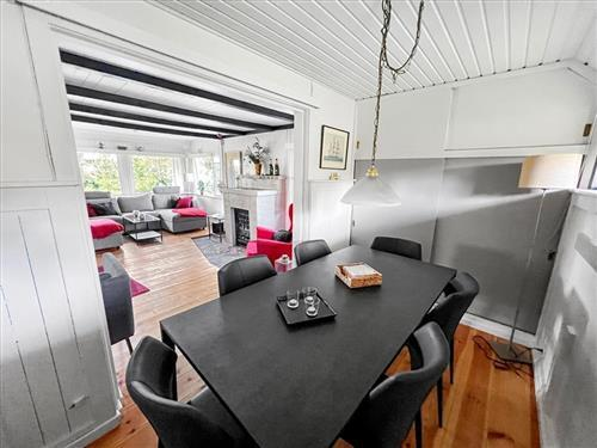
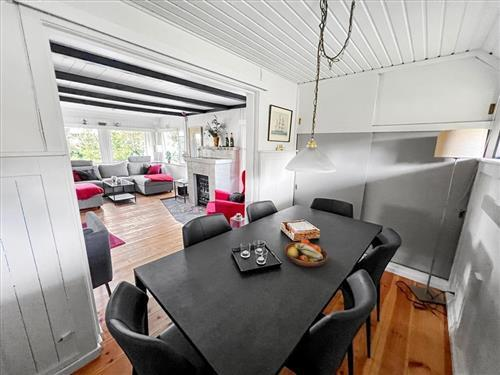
+ fruit bowl (306, 250)
